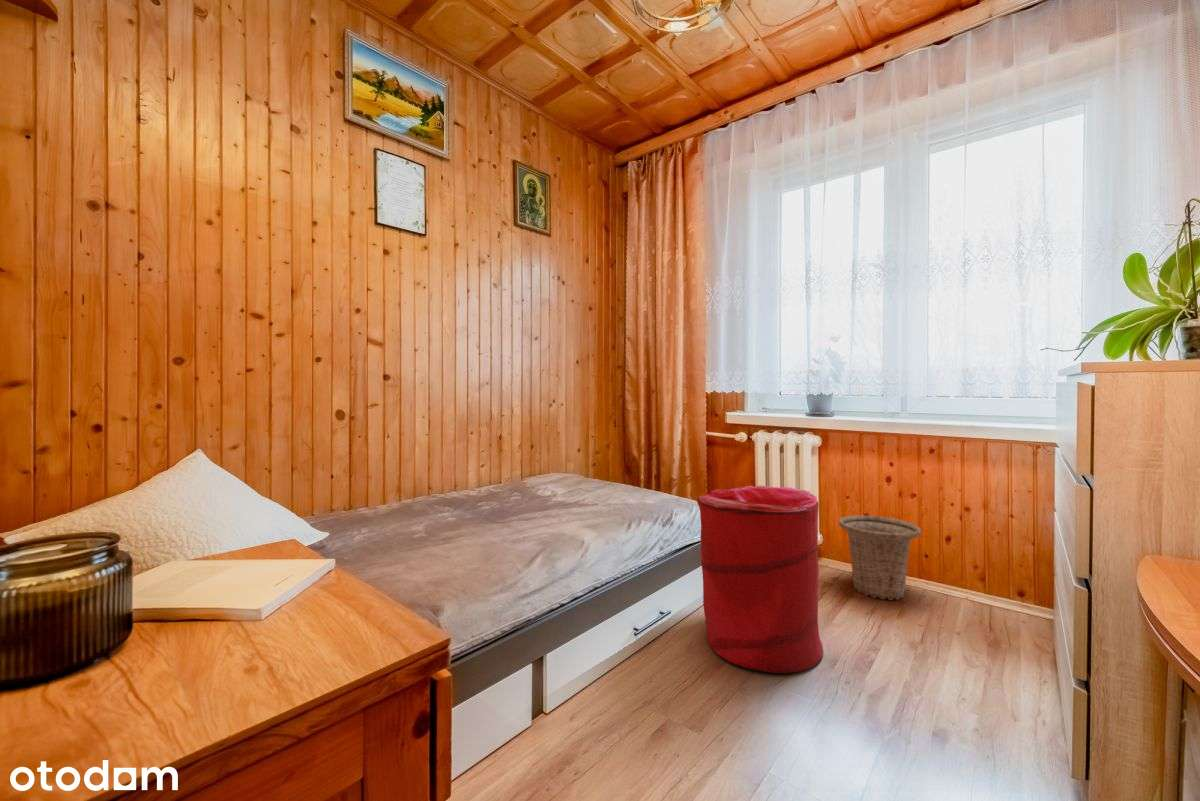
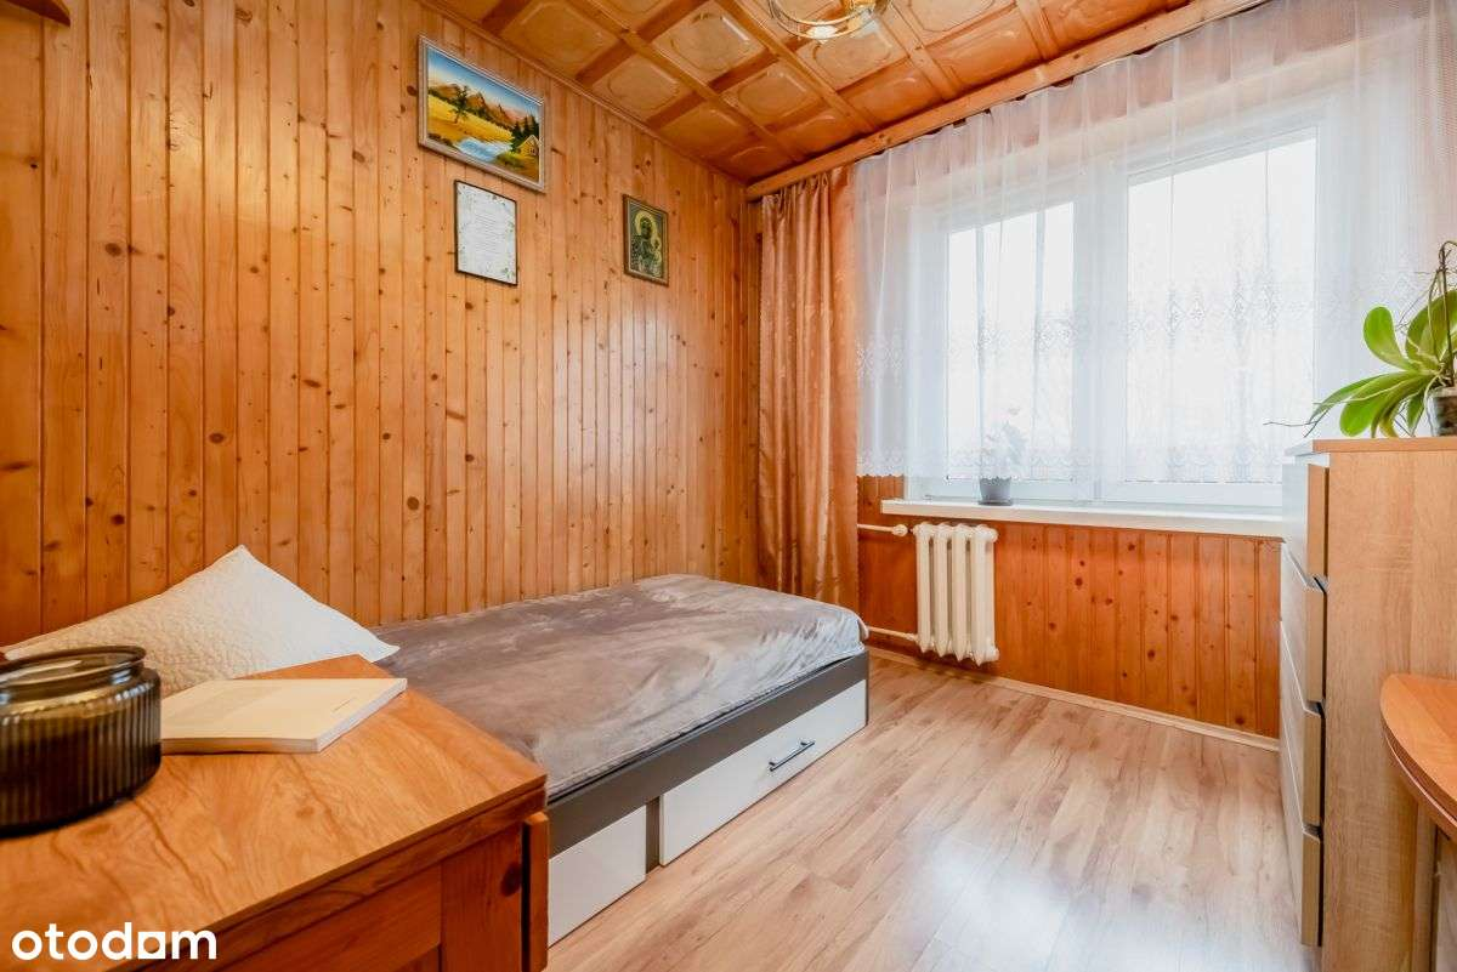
- basket (878, 557)
- laundry hamper (756, 565)
